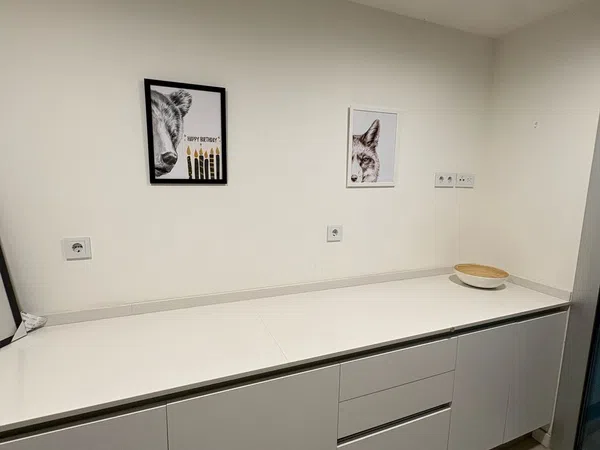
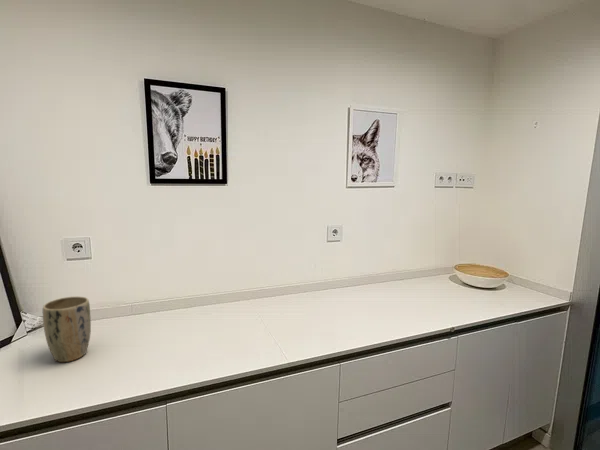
+ plant pot (68, 329)
